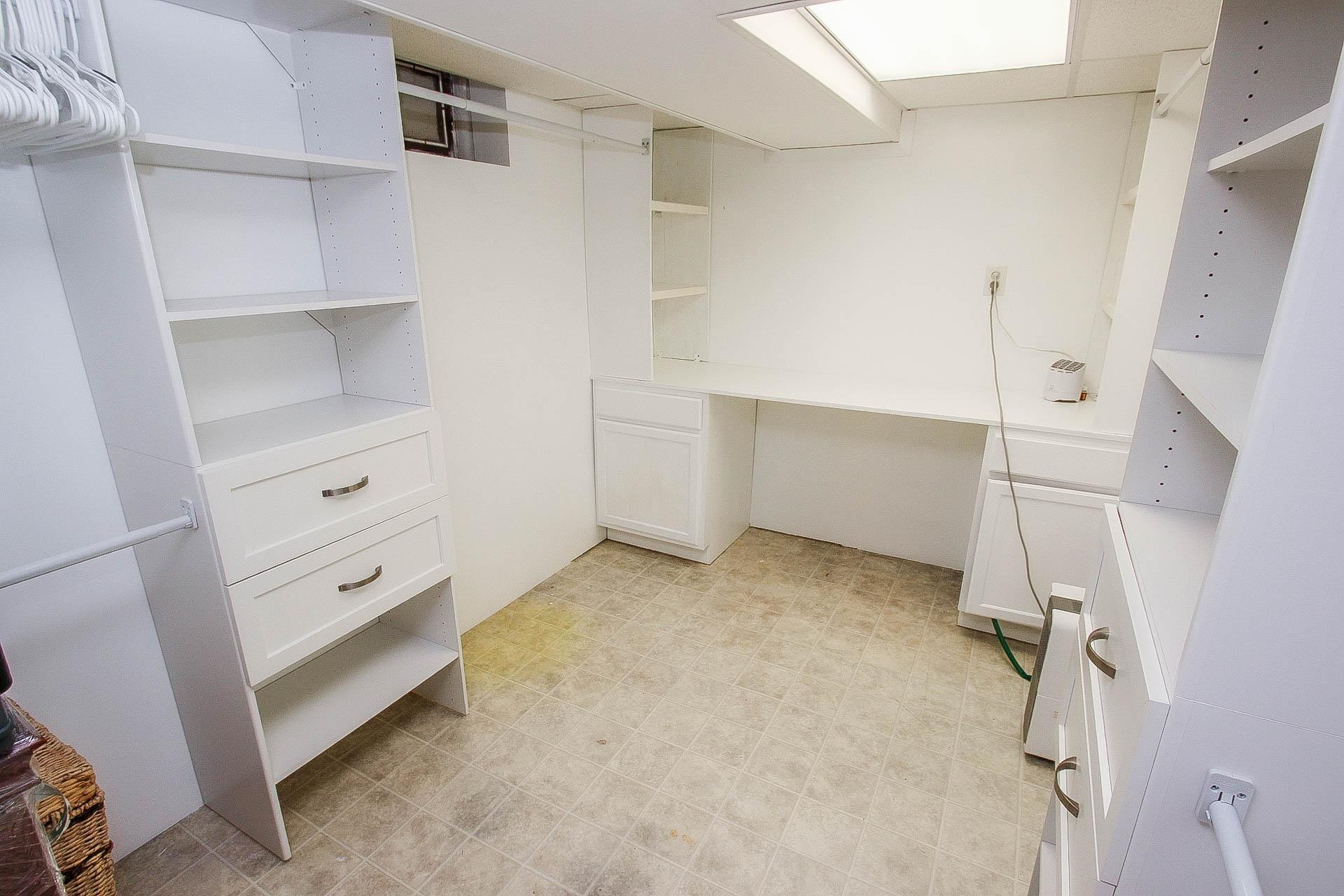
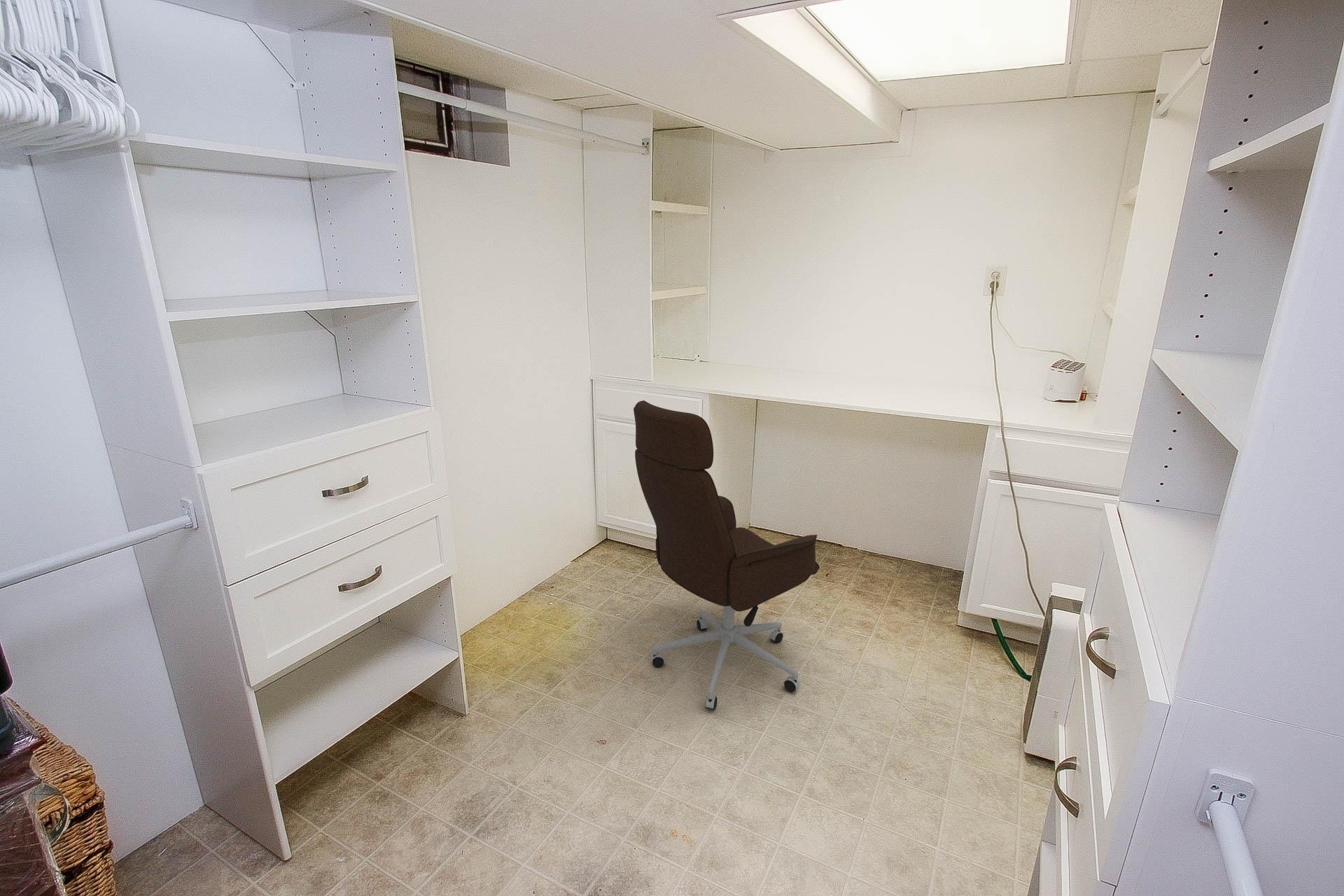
+ office chair (724, 540)
